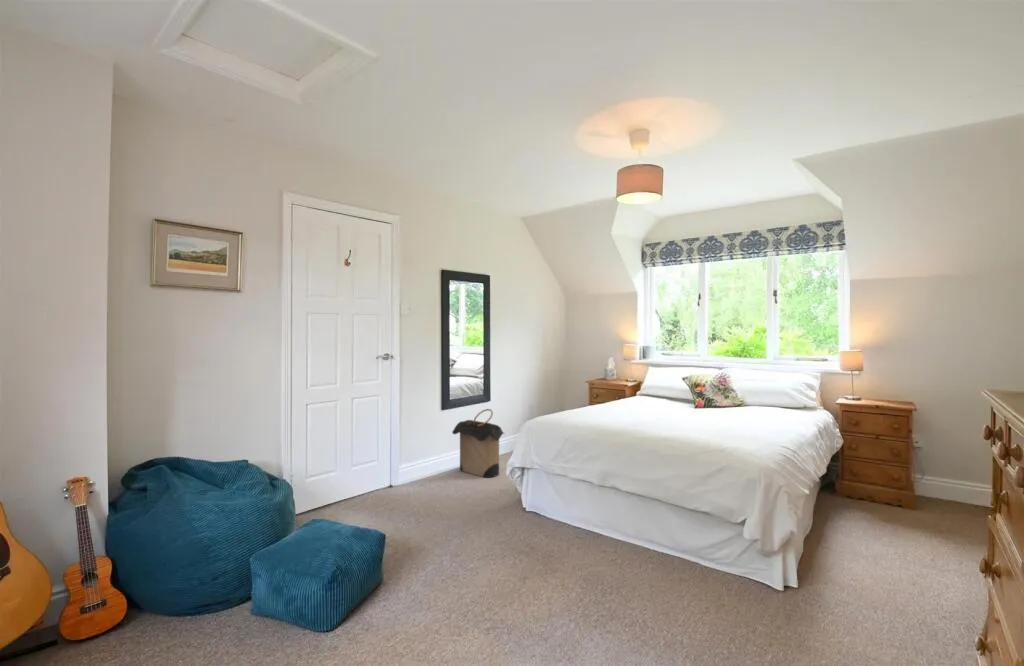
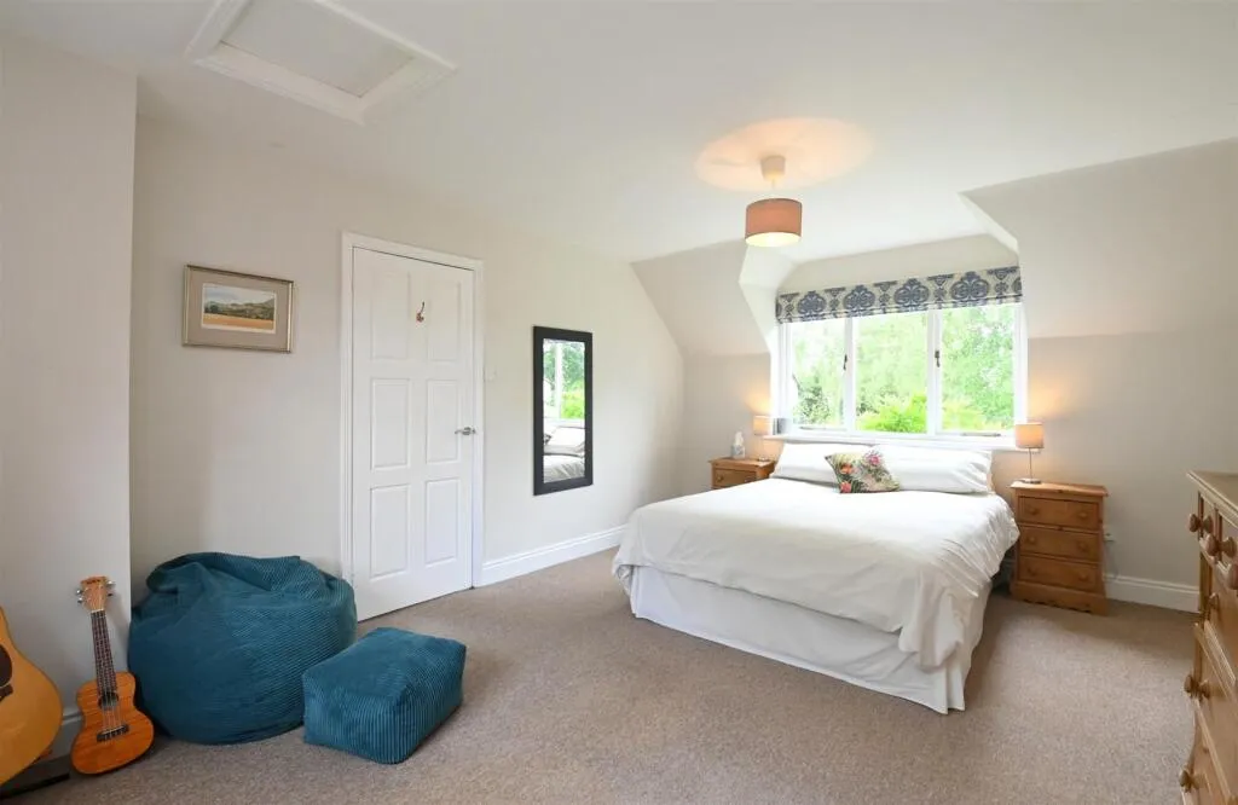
- laundry hamper (477, 440)
